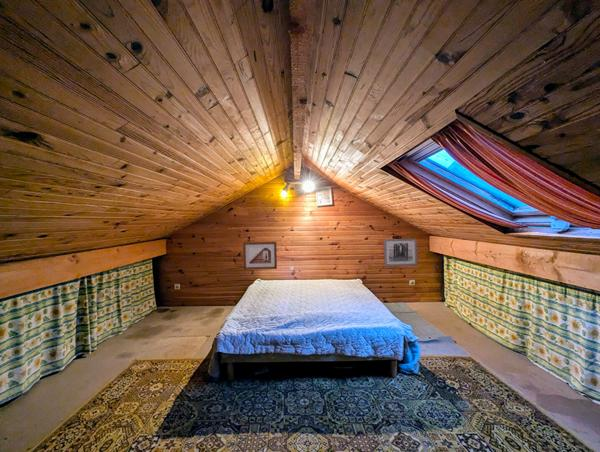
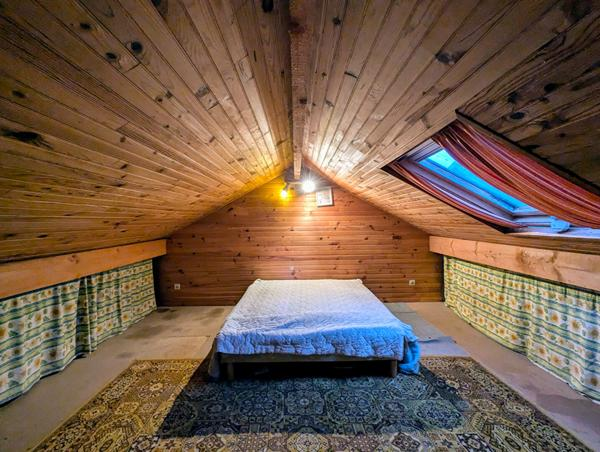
- picture frame (260, 255)
- wall art (400, 252)
